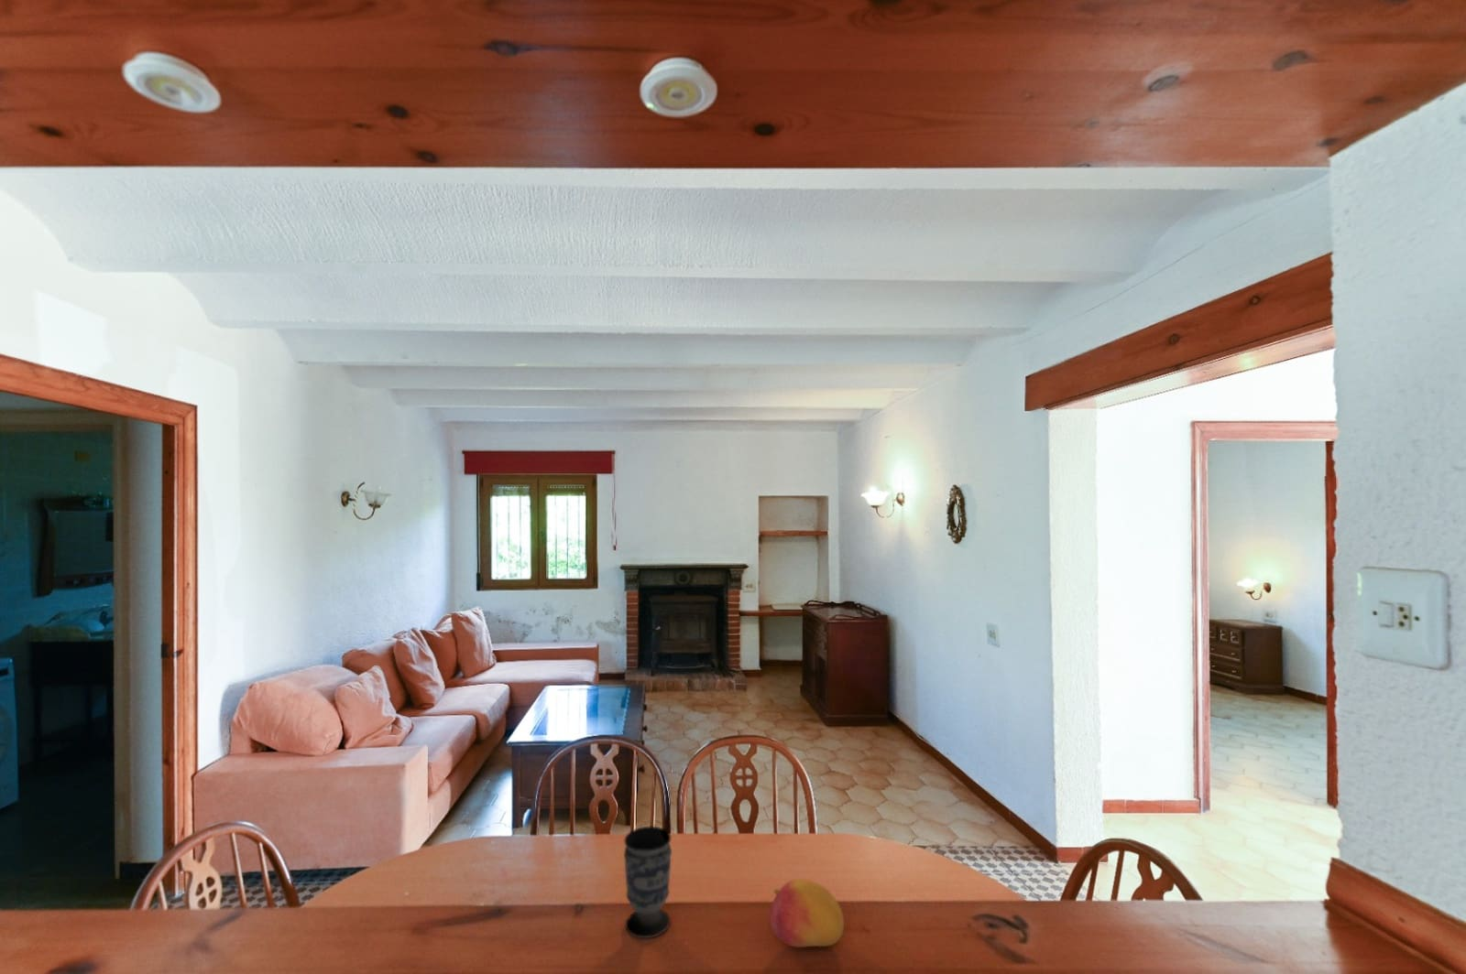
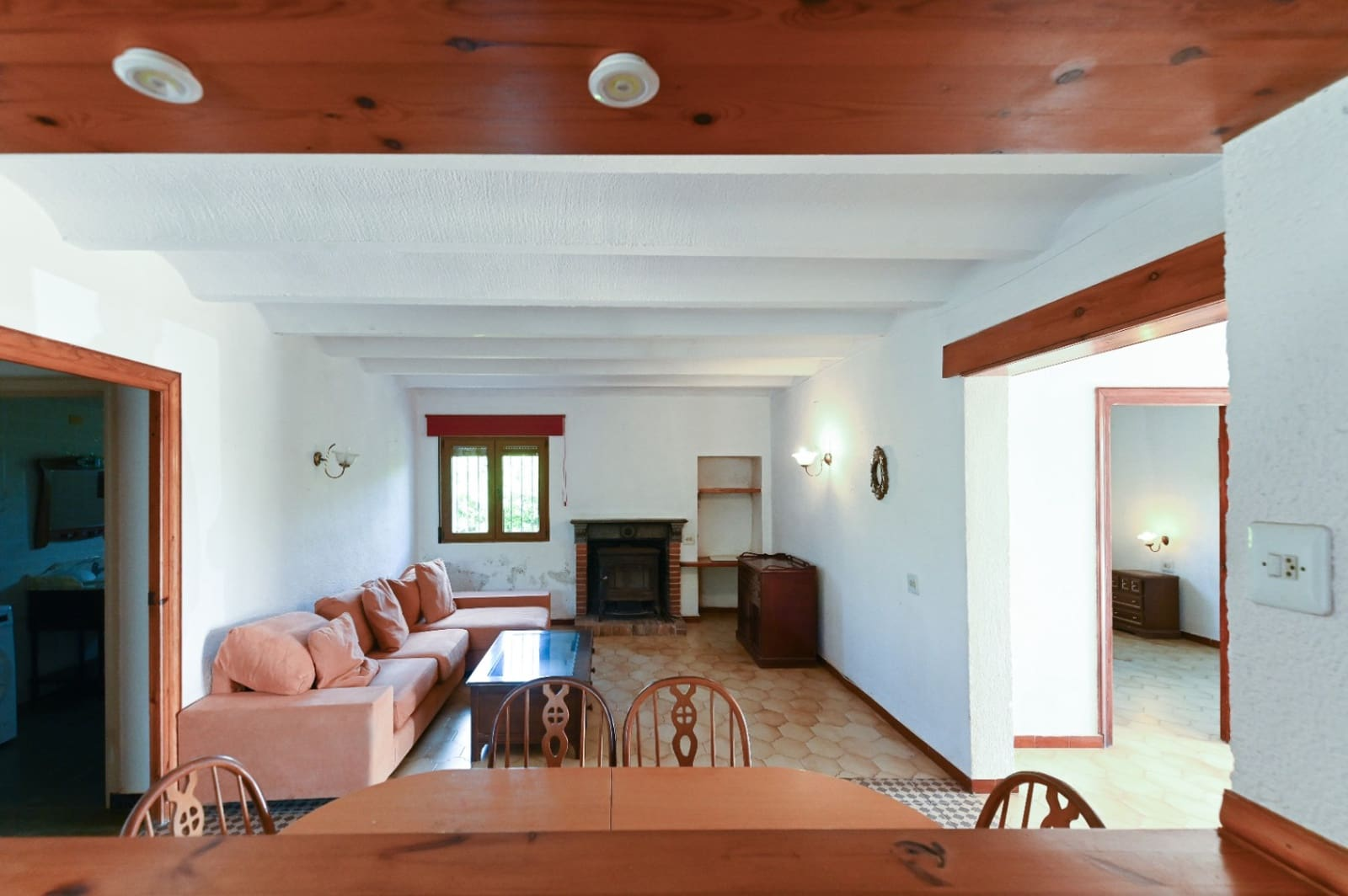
- fruit (806, 911)
- cup (648, 881)
